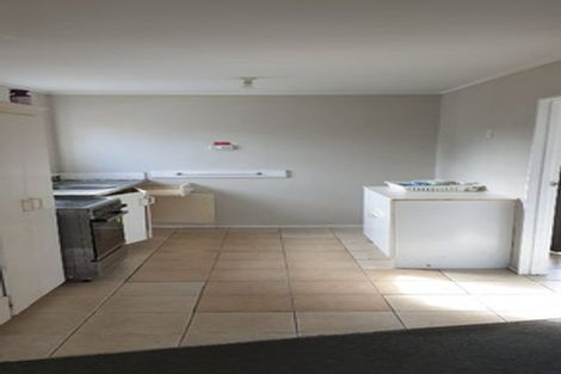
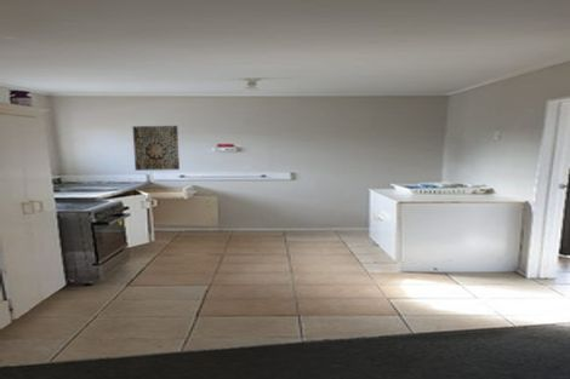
+ wall art (155, 148)
